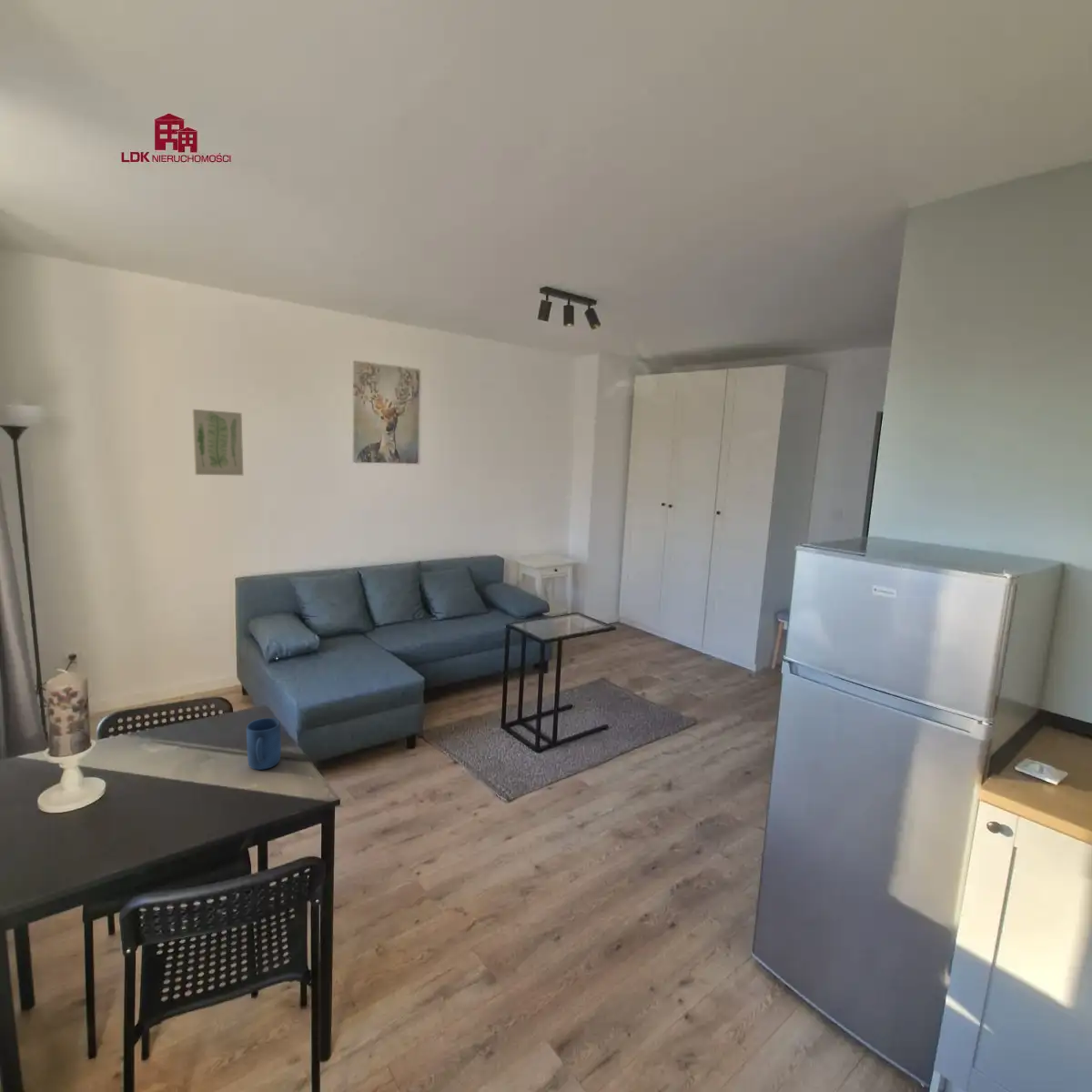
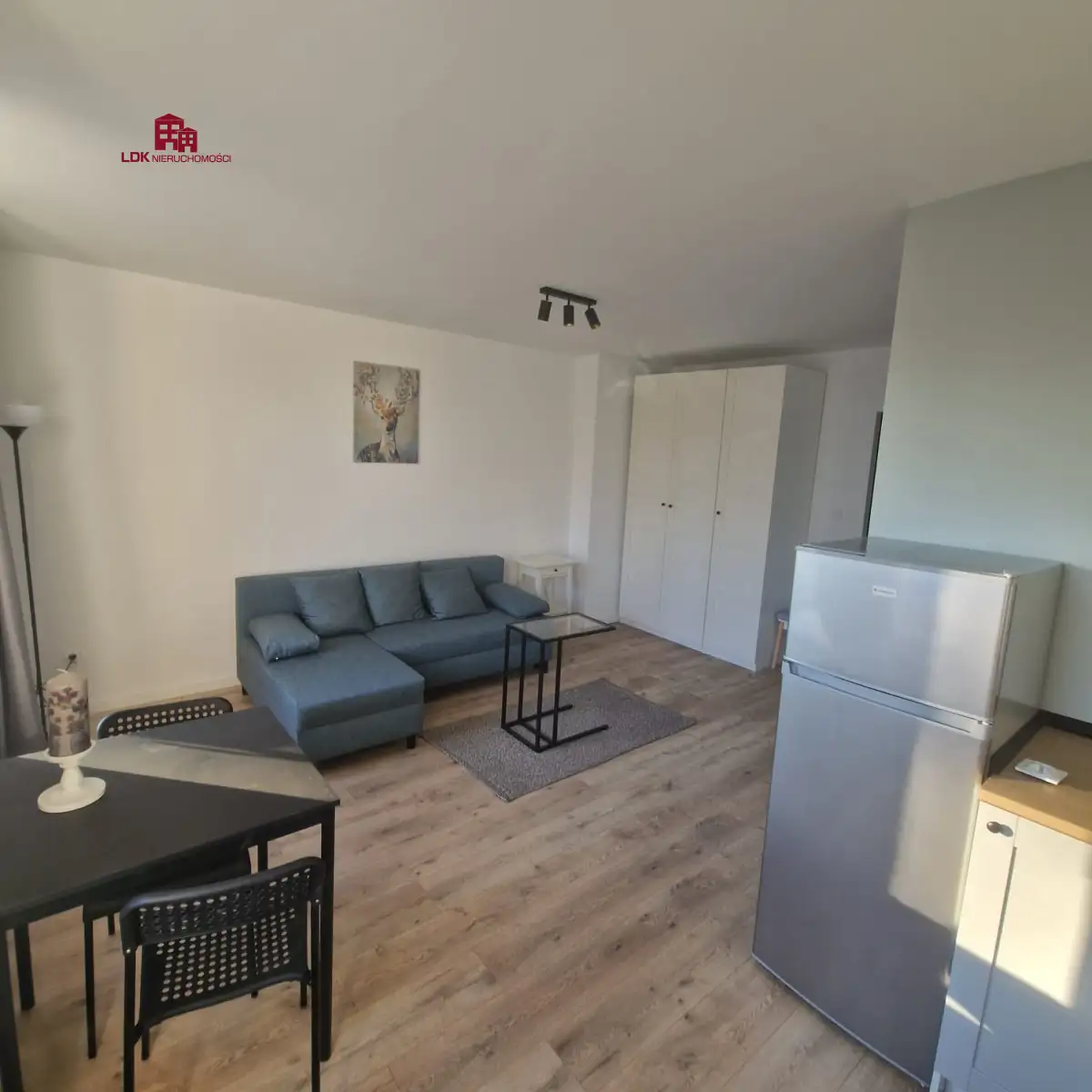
- mug (262, 747)
- wall art (218, 443)
